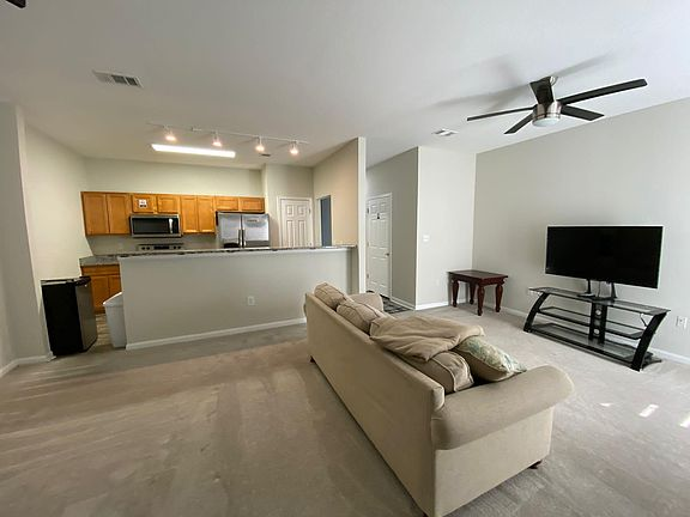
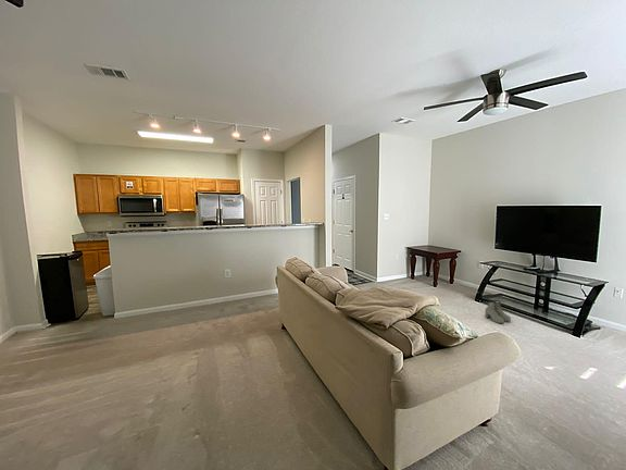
+ boots (497, 310)
